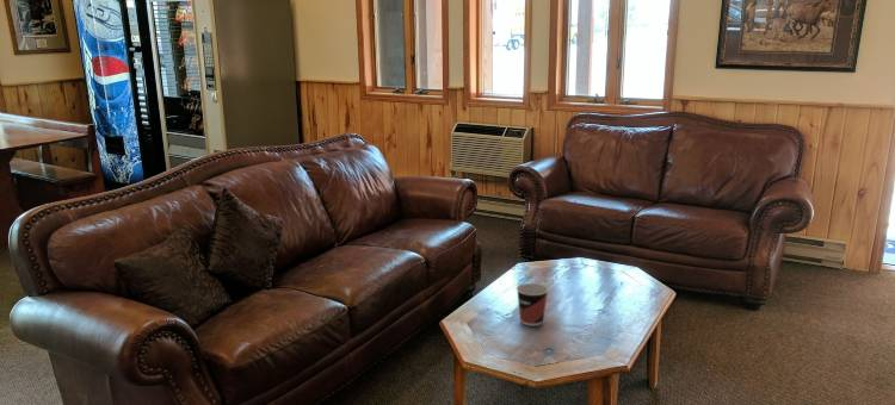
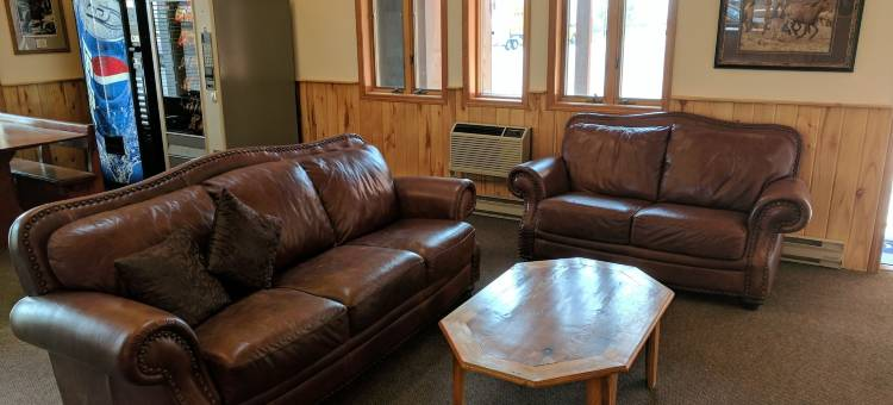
- cup (531, 305)
